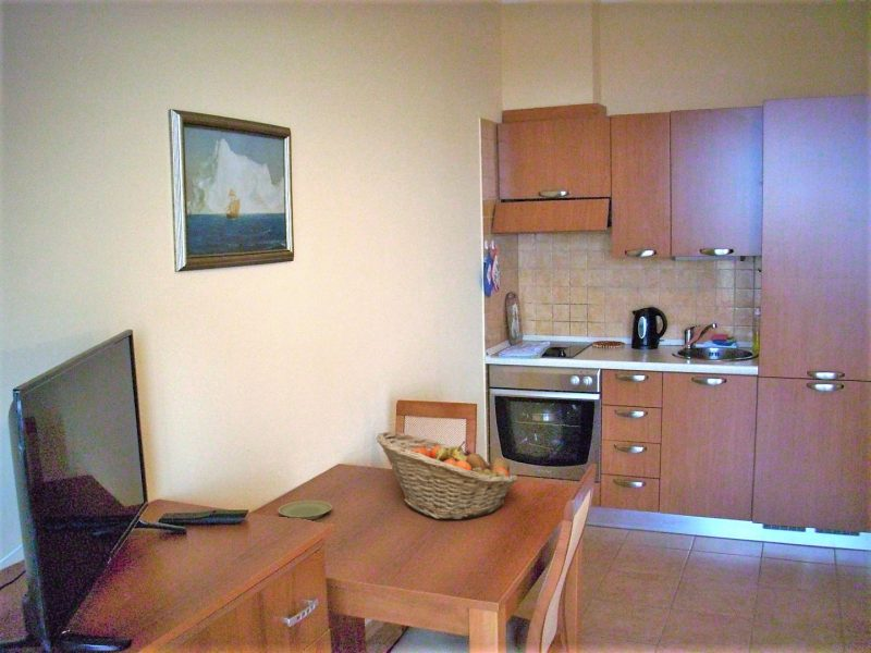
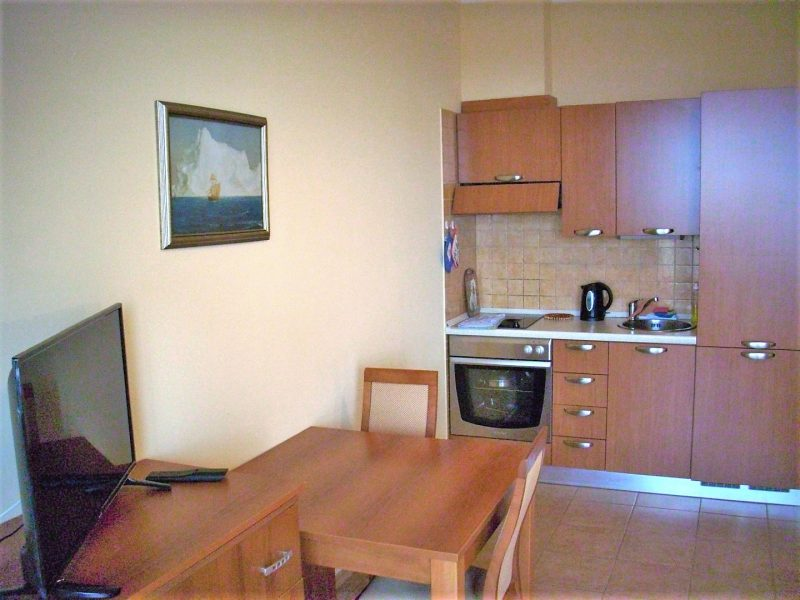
- plate (305, 512)
- fruit basket (444, 469)
